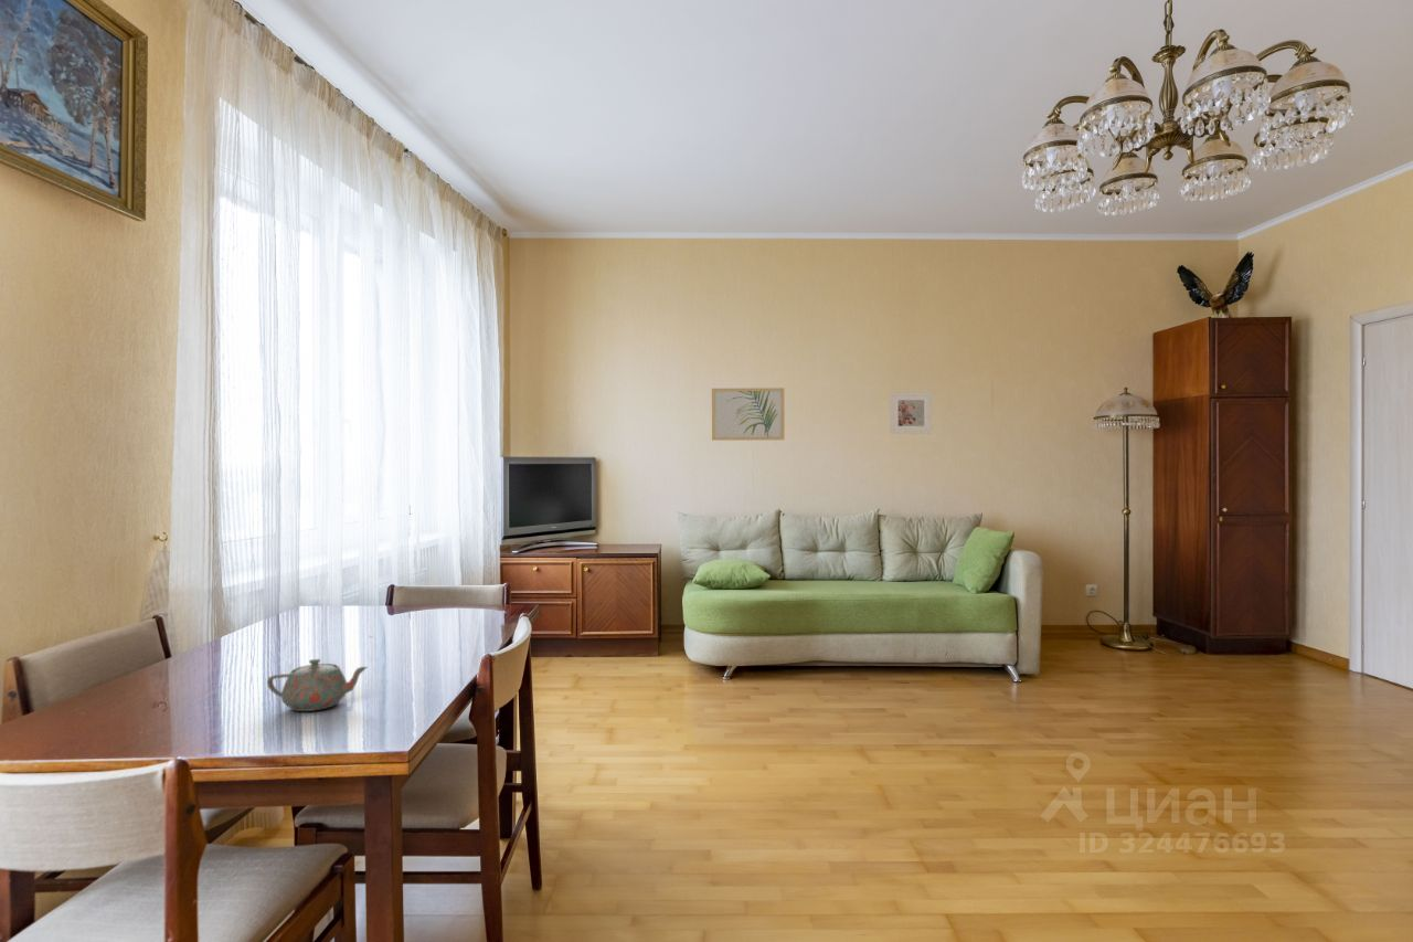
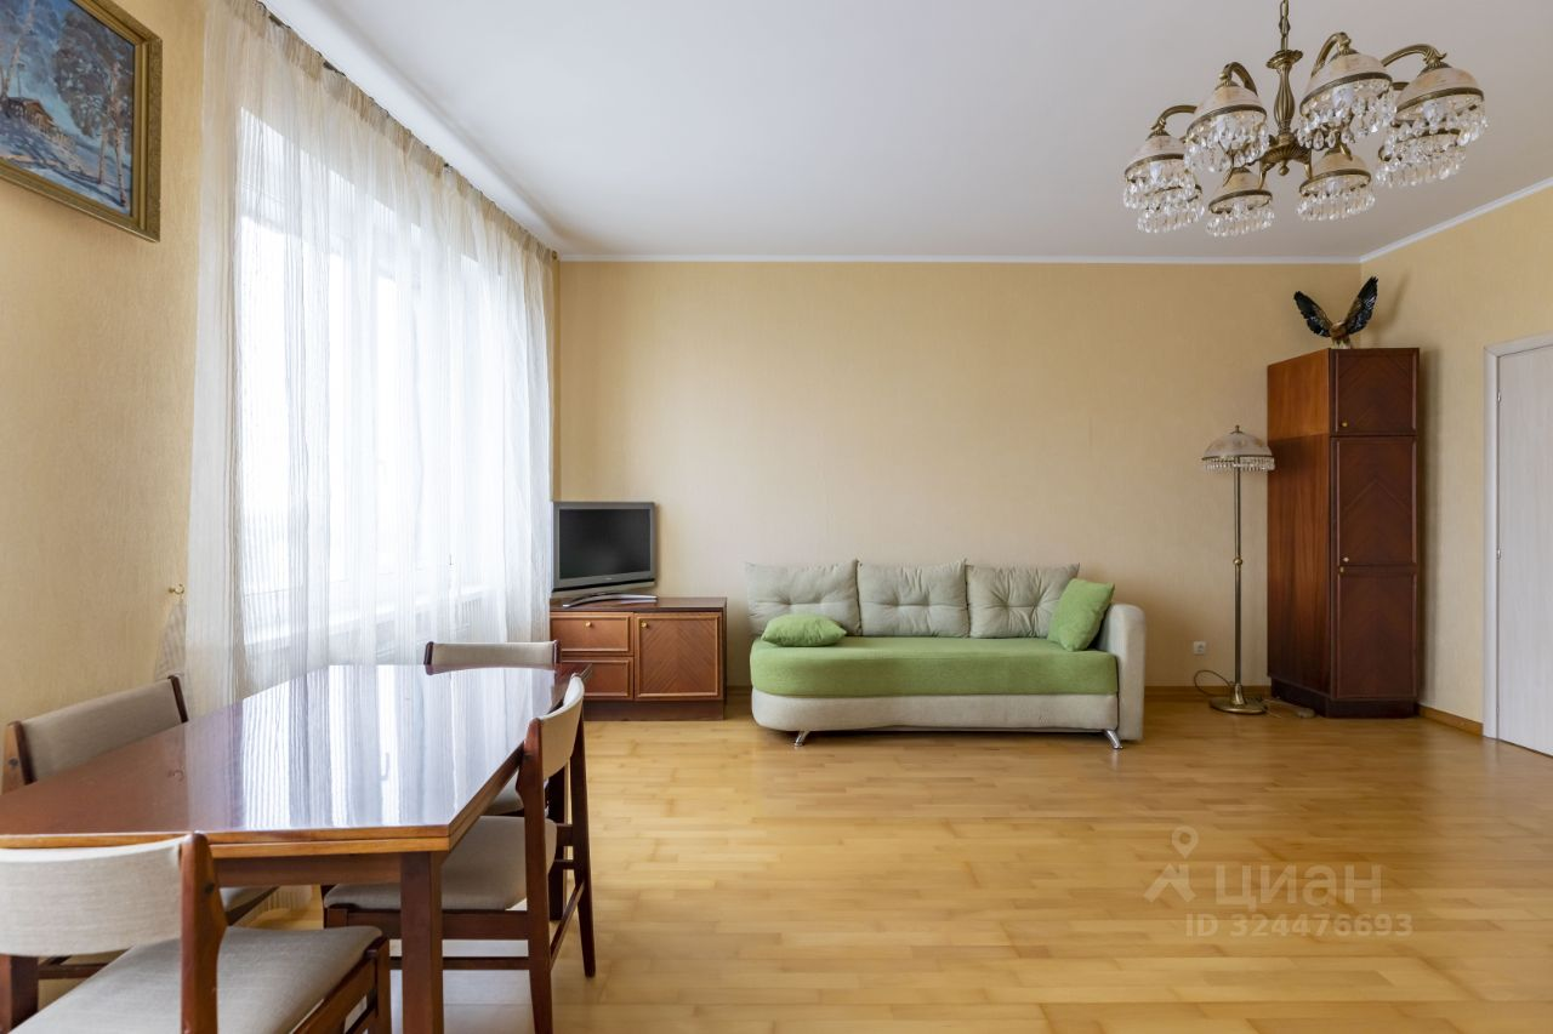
- teapot (318, 681)
- wall art (747, 414)
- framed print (911, 413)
